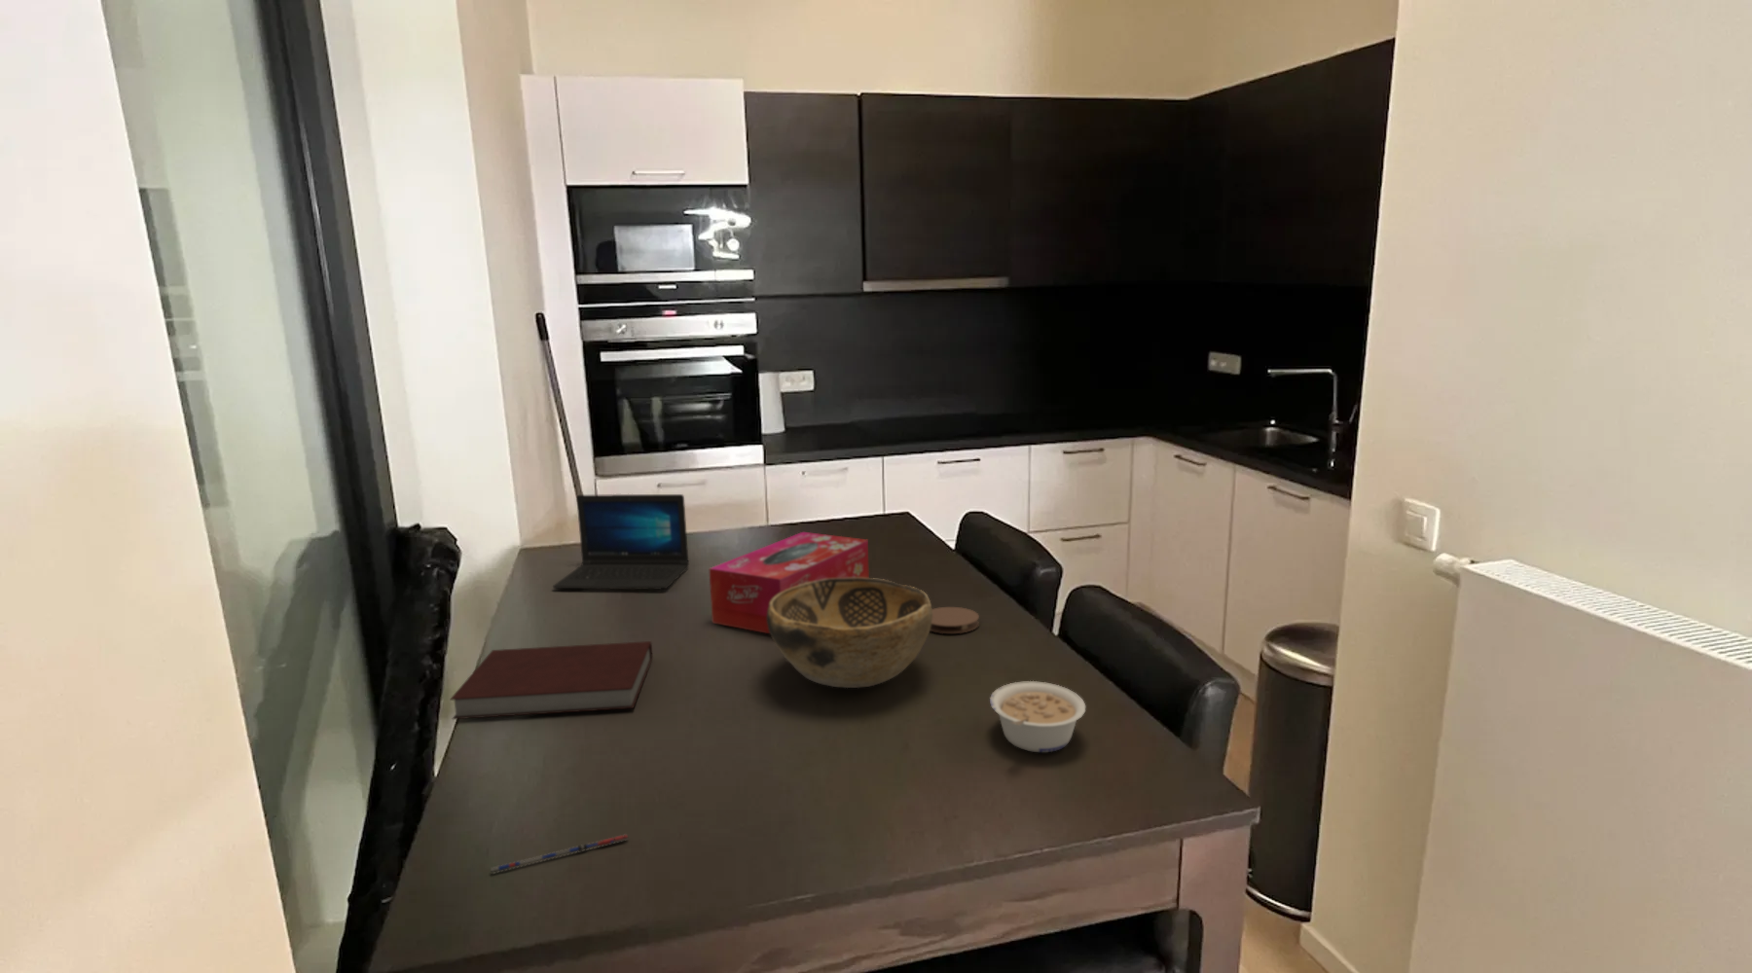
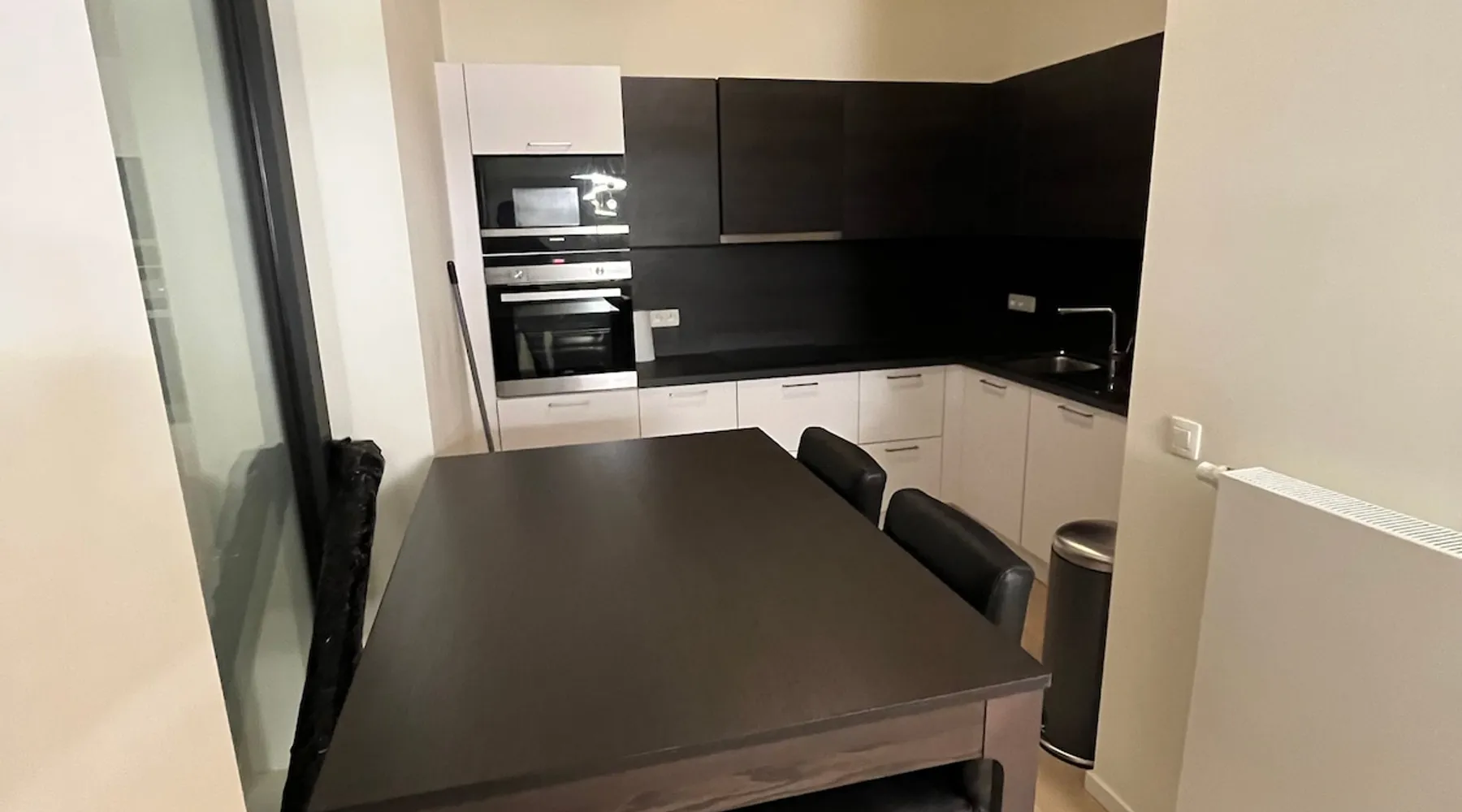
- coaster (950, 620)
- legume (1038, 717)
- pen (561, 852)
- laptop (620, 540)
- decorative bowl (851, 639)
- notebook (558, 677)
- tissue box (793, 579)
